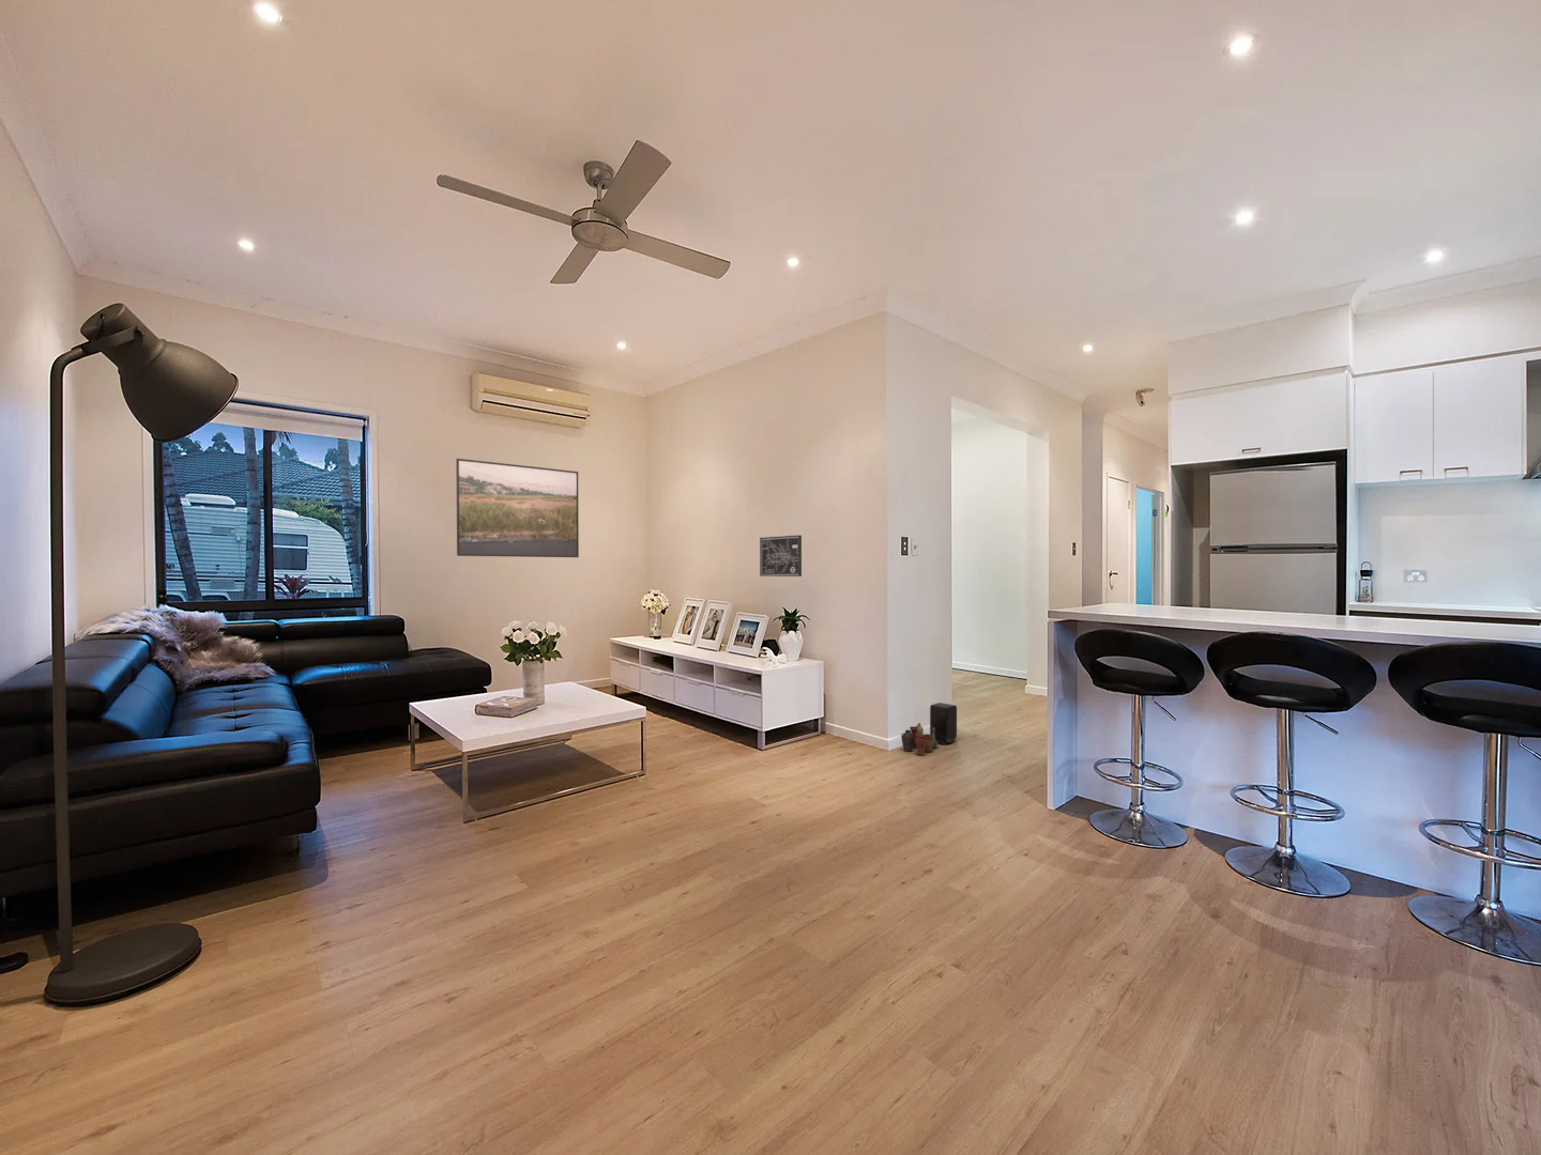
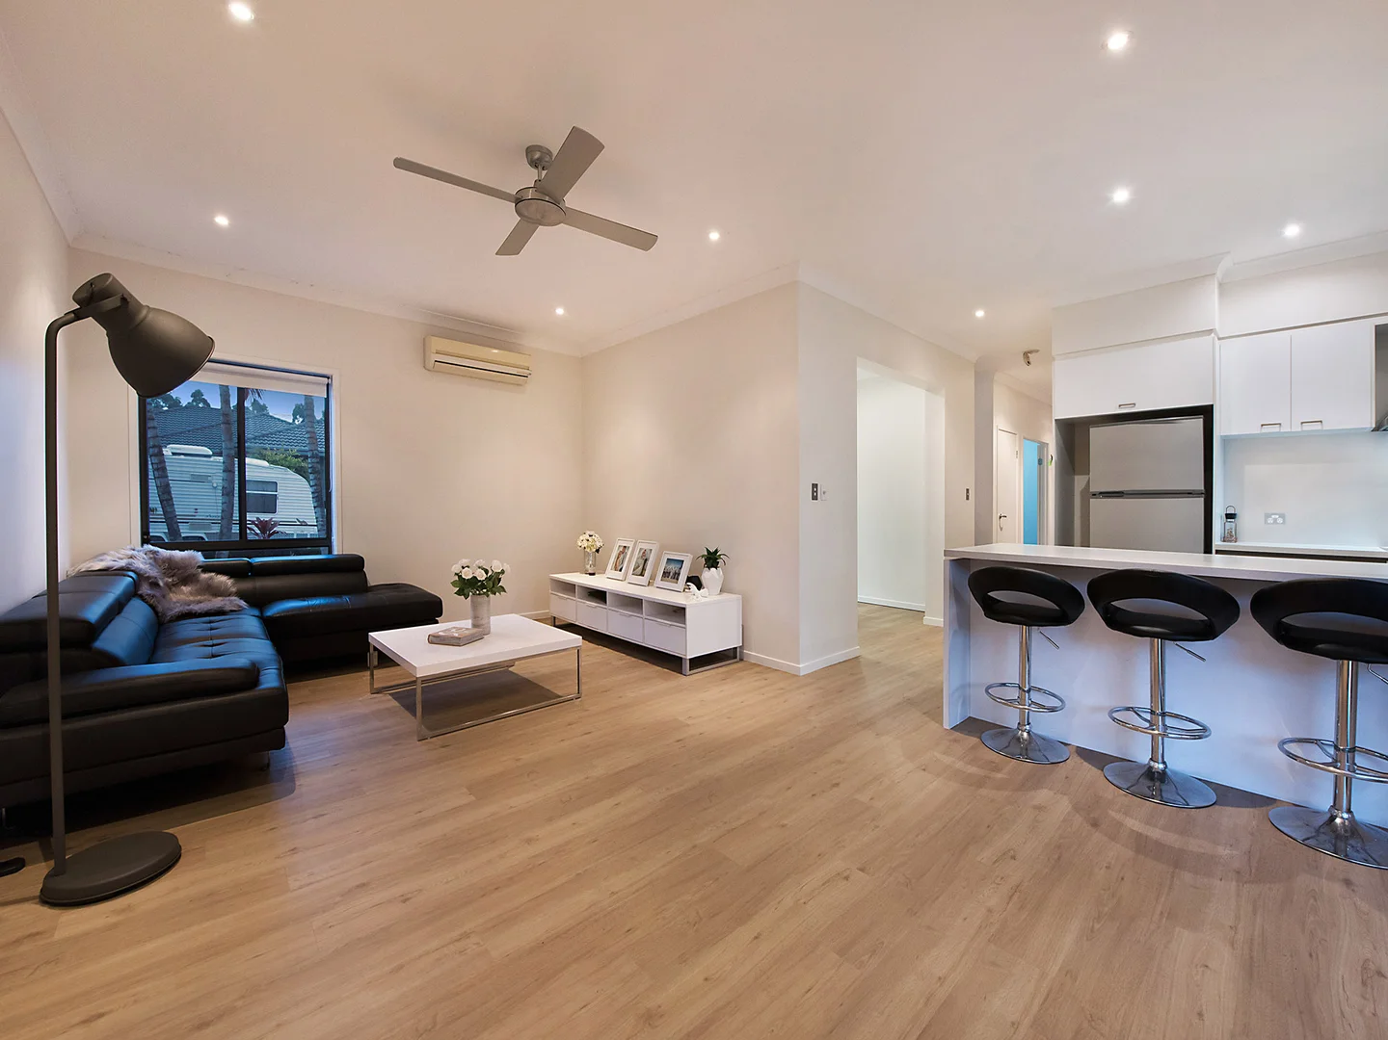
- speaker (943, 723)
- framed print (522, 510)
- vase (920, 738)
- wall art (779, 556)
